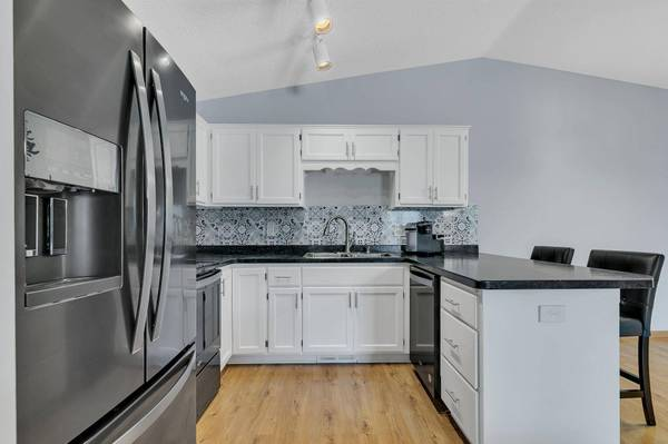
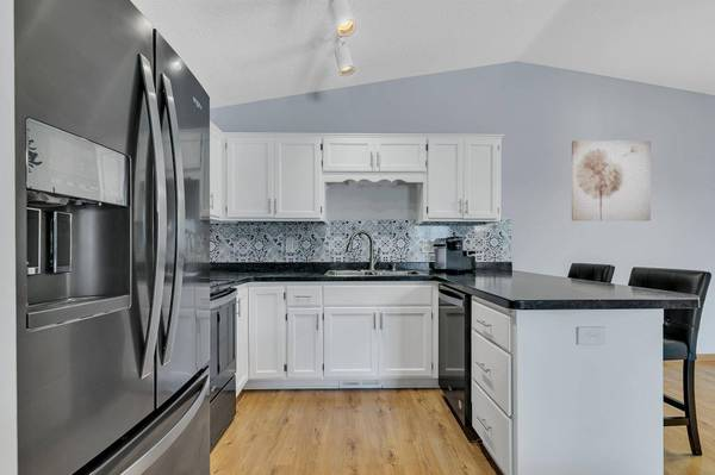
+ wall art (610, 181)
